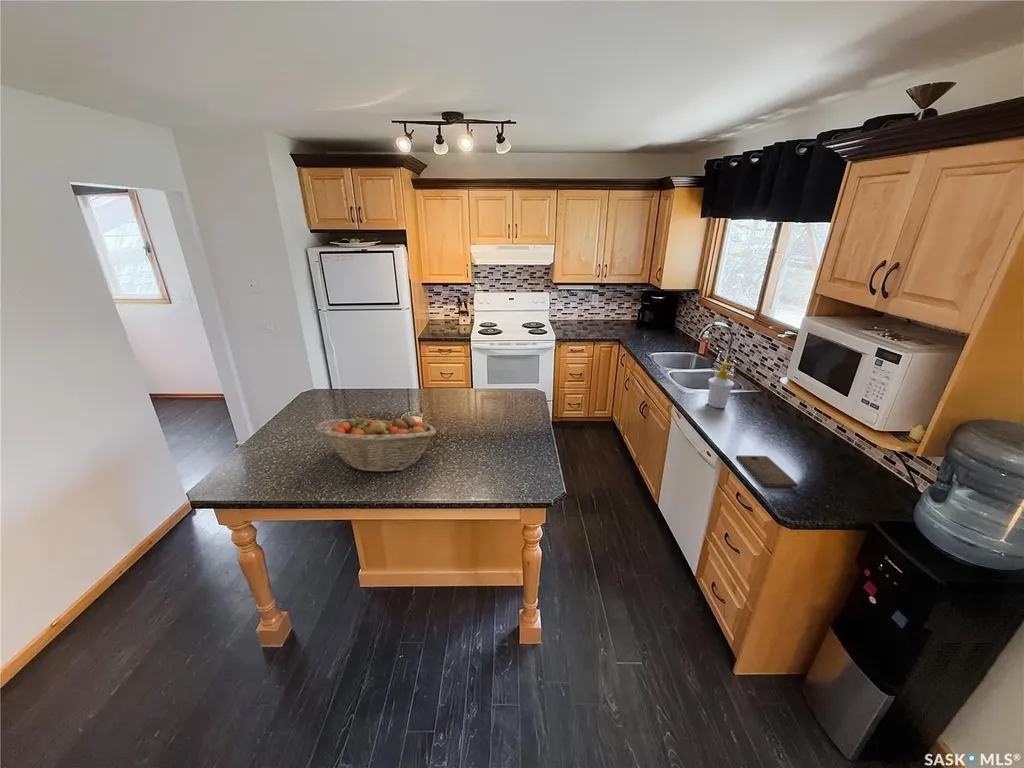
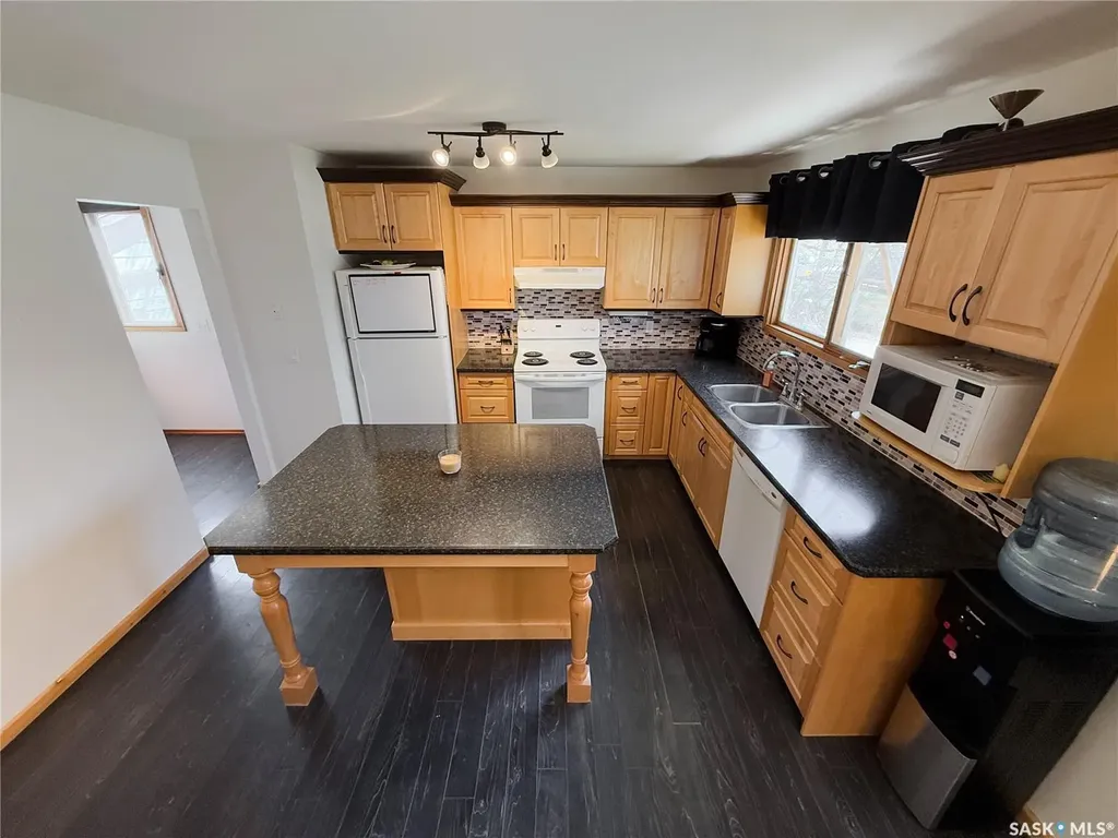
- soap bottle (720, 384)
- cutting board (765, 470)
- fruit basket (377, 436)
